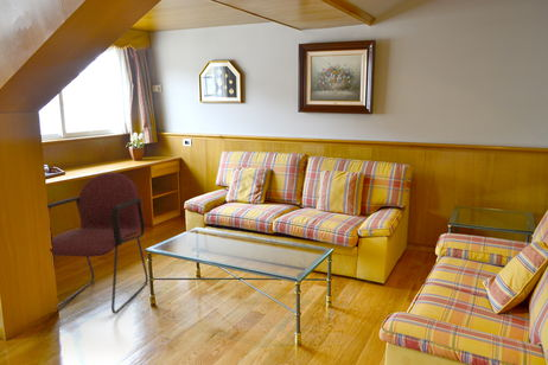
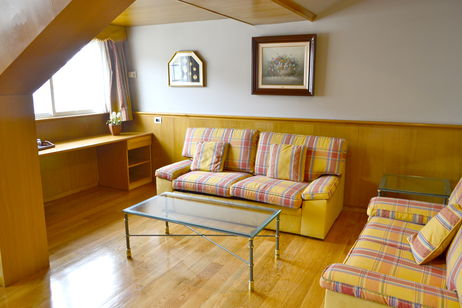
- armchair (98, 238)
